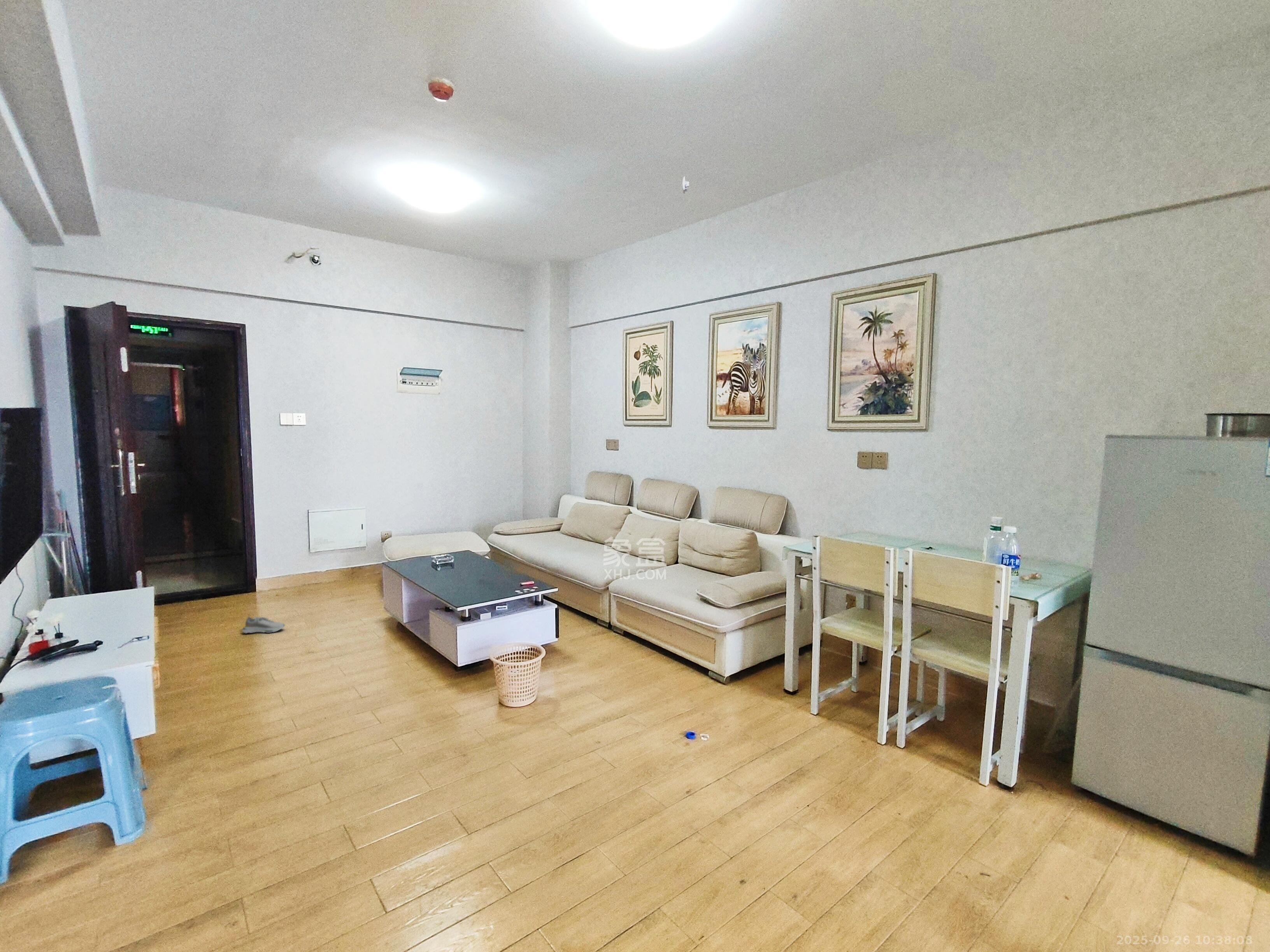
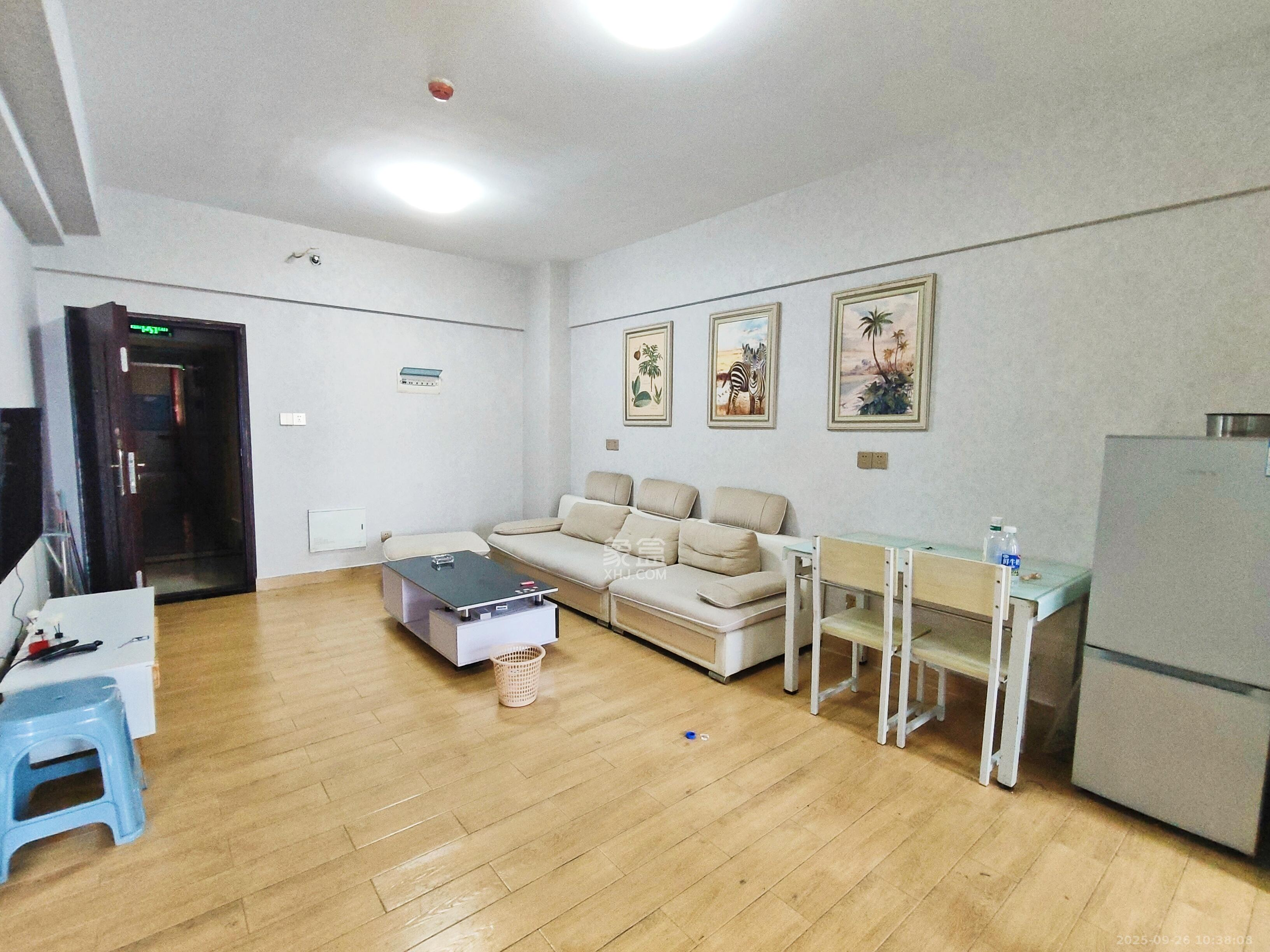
- shoe (264, 623)
- smoke detector (686, 184)
